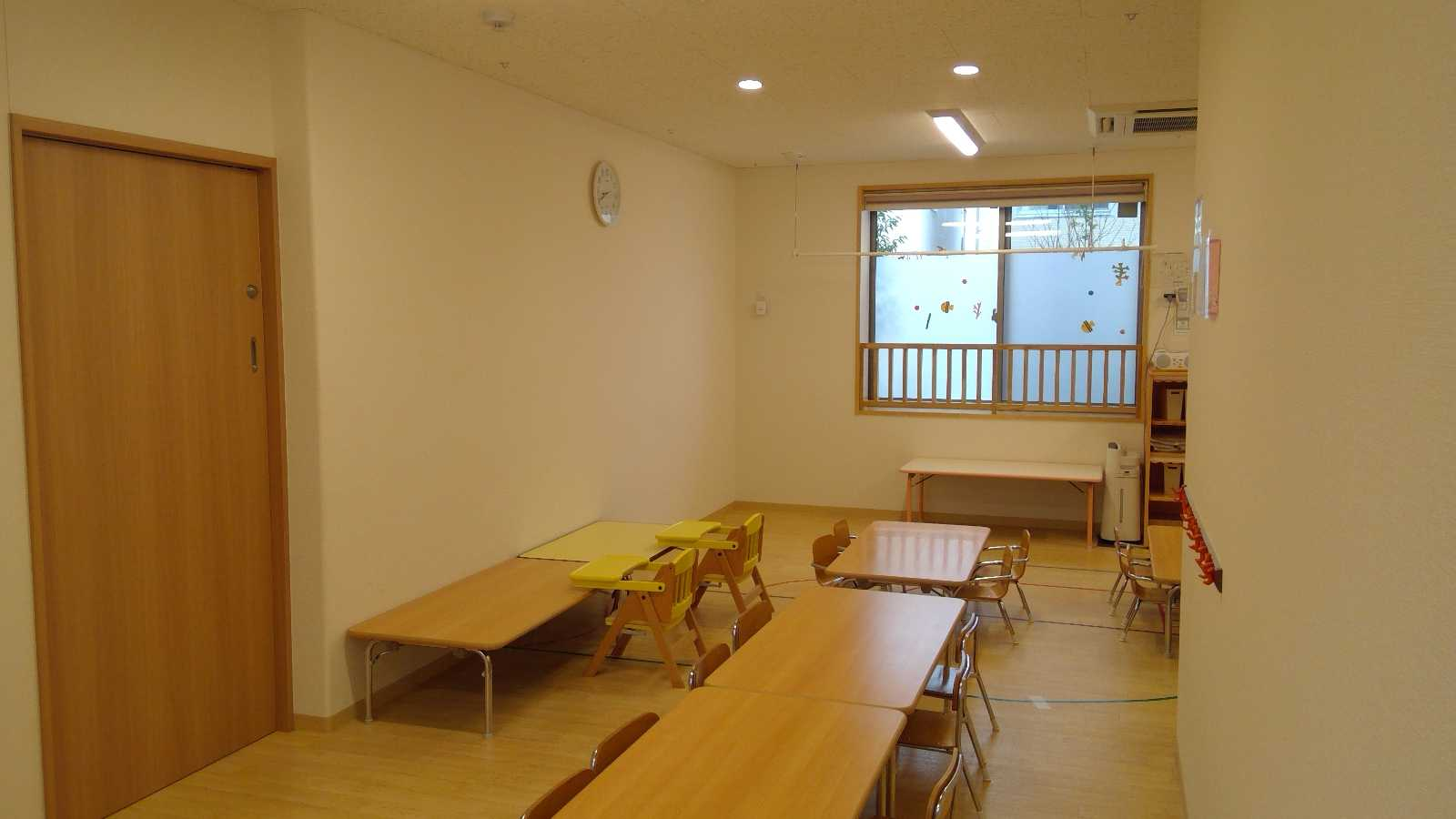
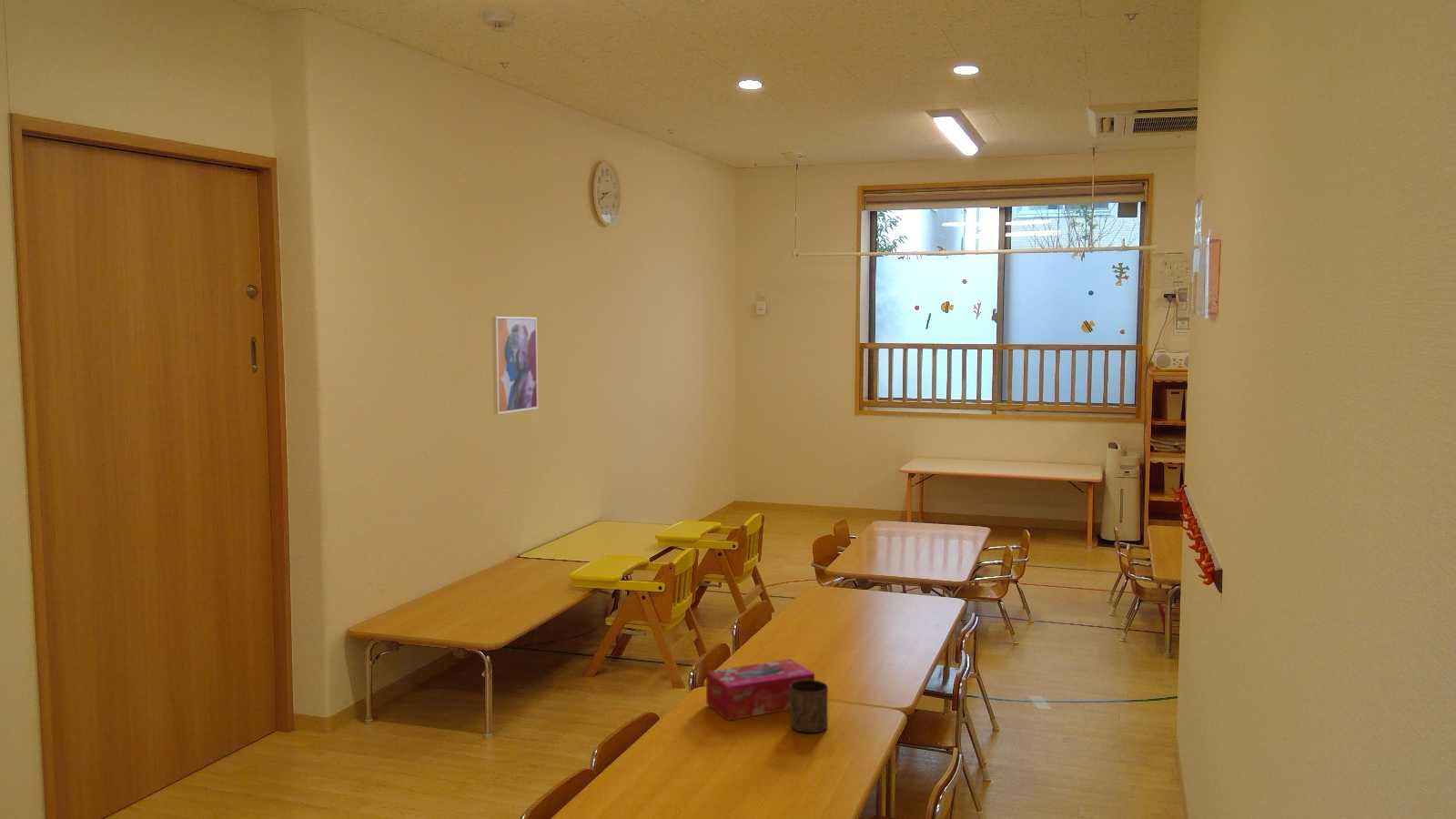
+ cup (808, 706)
+ tissue box (760, 688)
+ wall art (515, 364)
